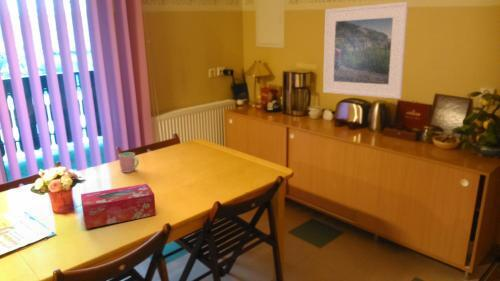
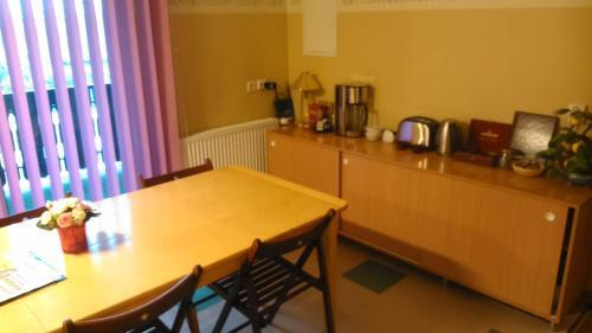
- tissue box (118, 204)
- cup (129, 162)
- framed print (361, 51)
